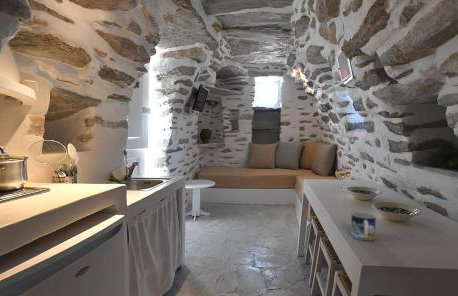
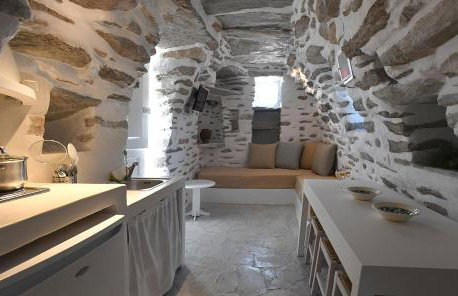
- mug (363, 227)
